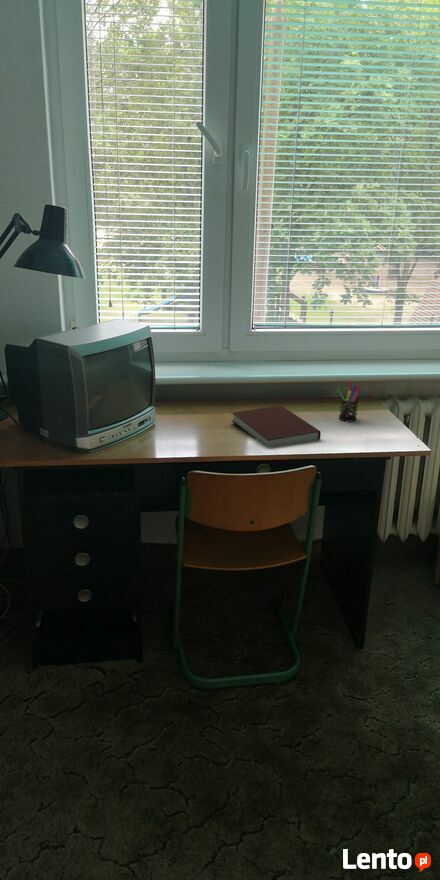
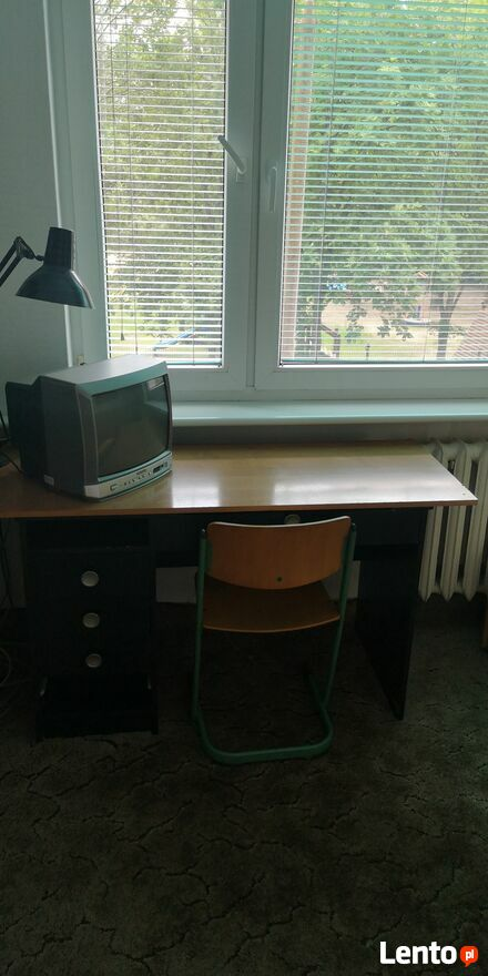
- pen holder (347, 401)
- notebook (274, 425)
